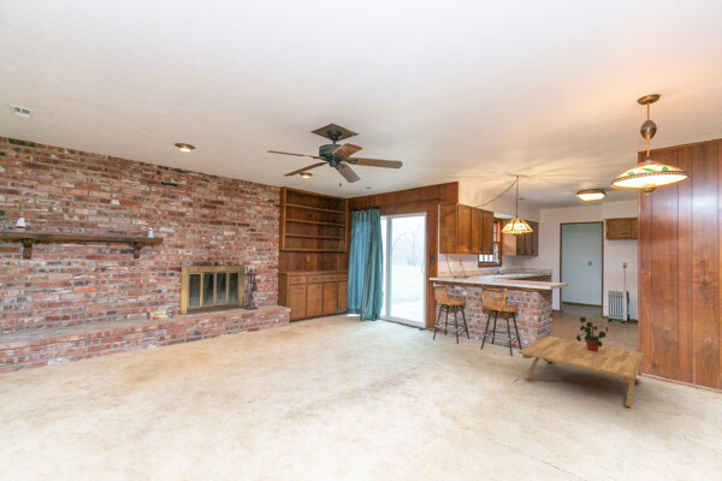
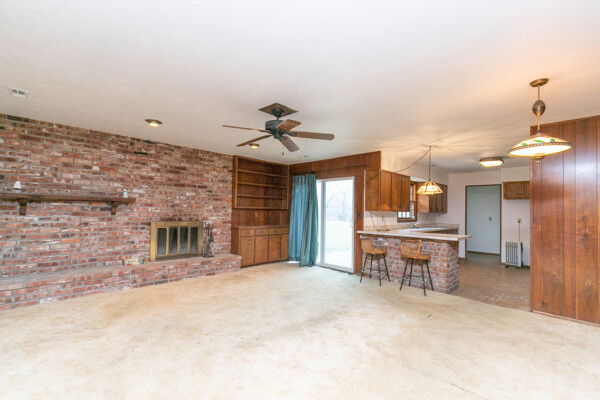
- coffee table (581, 366)
- potted plant (590, 333)
